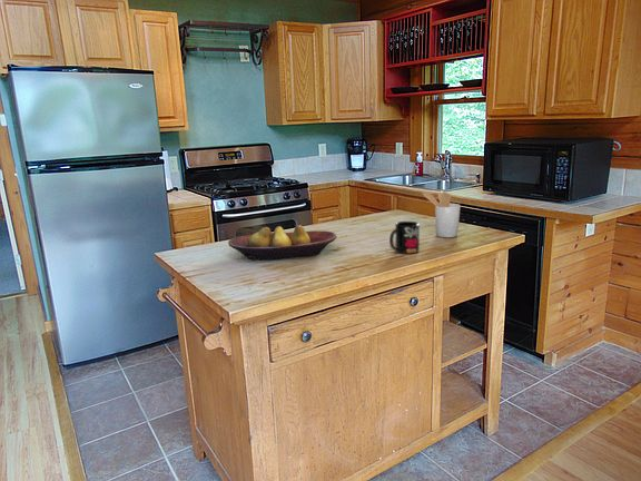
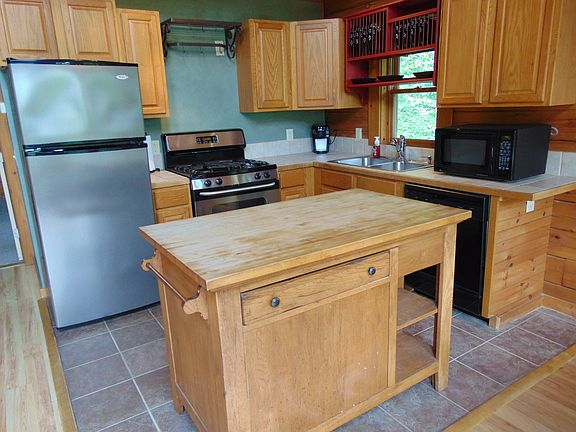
- fruit bowl (283, 239)
- mug (403, 237)
- utensil holder (441, 213)
